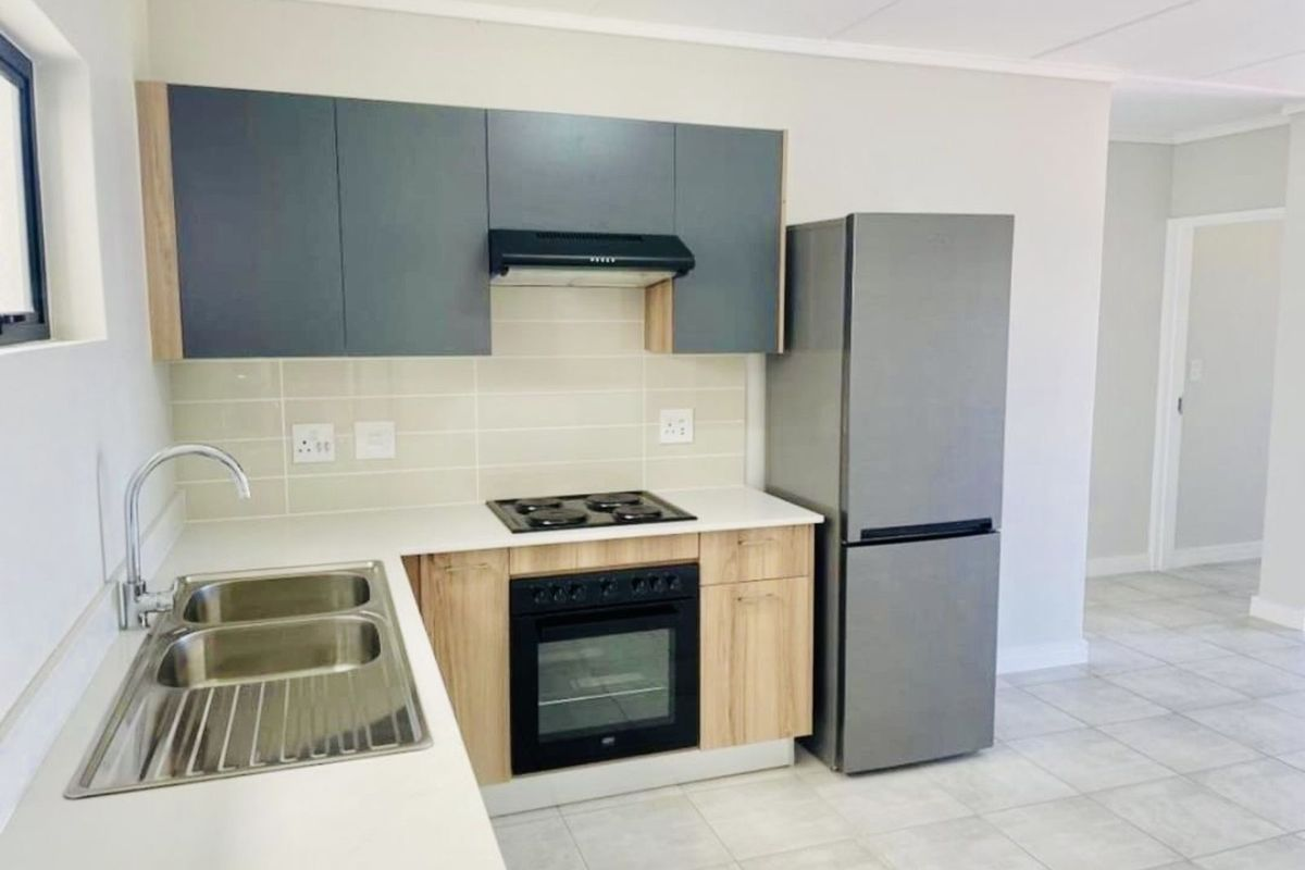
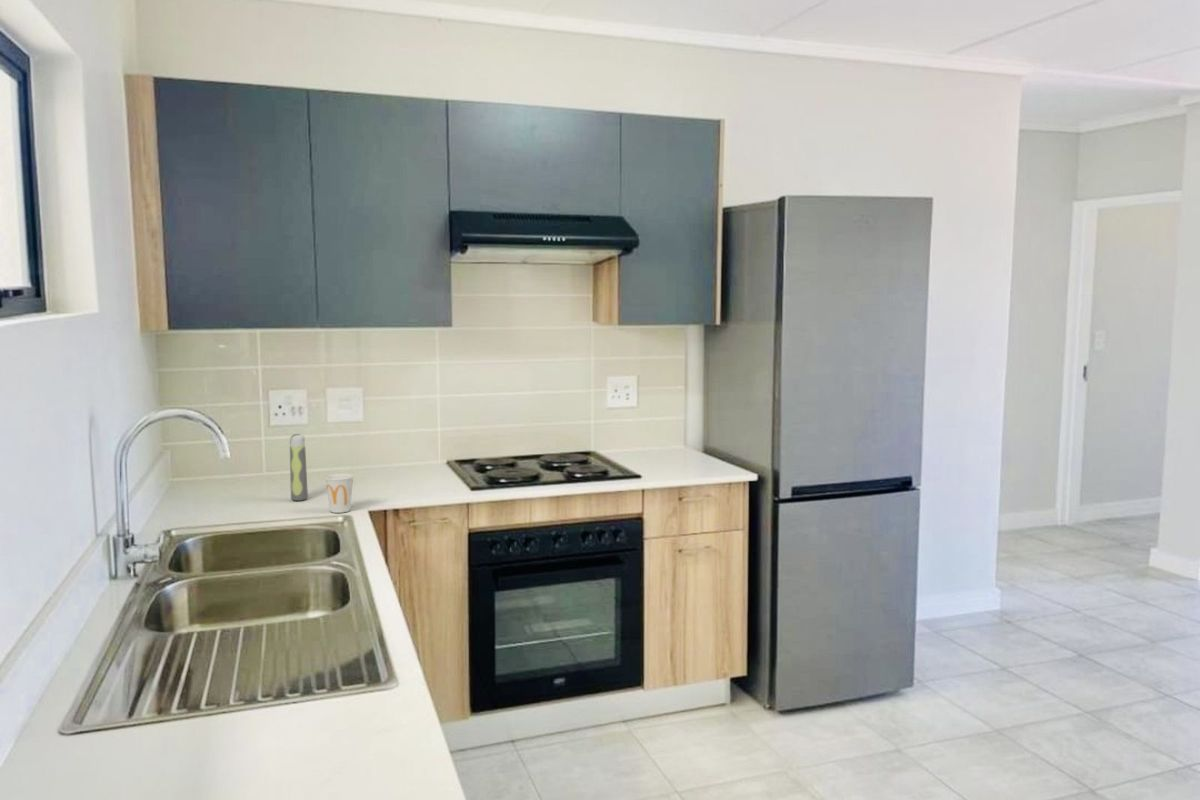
+ spray bottle (298, 467)
+ cup (339, 493)
